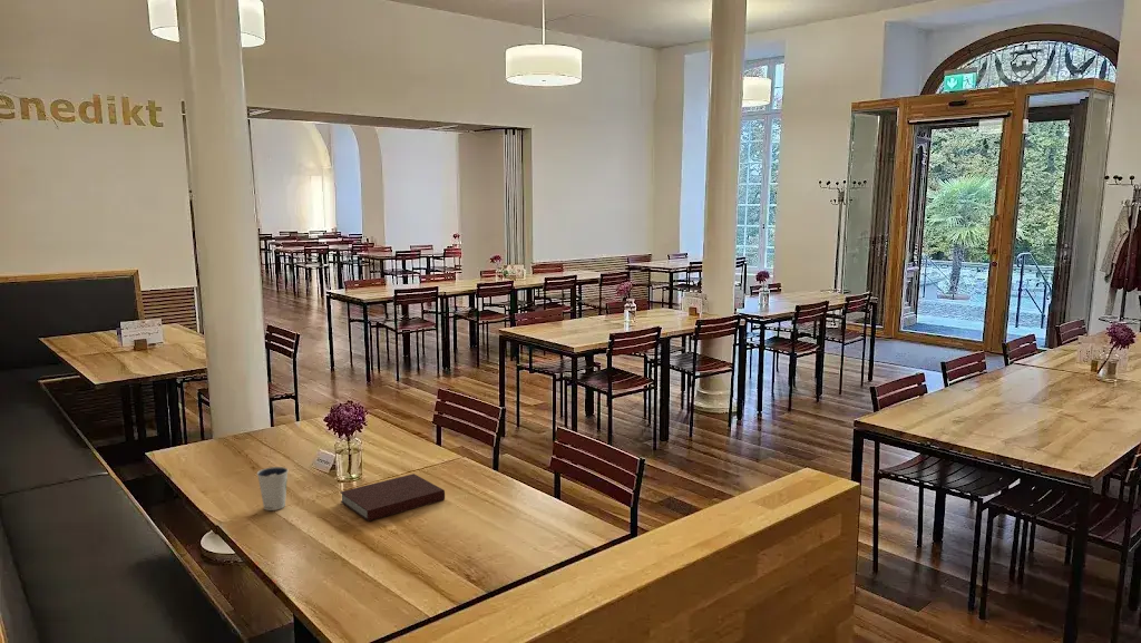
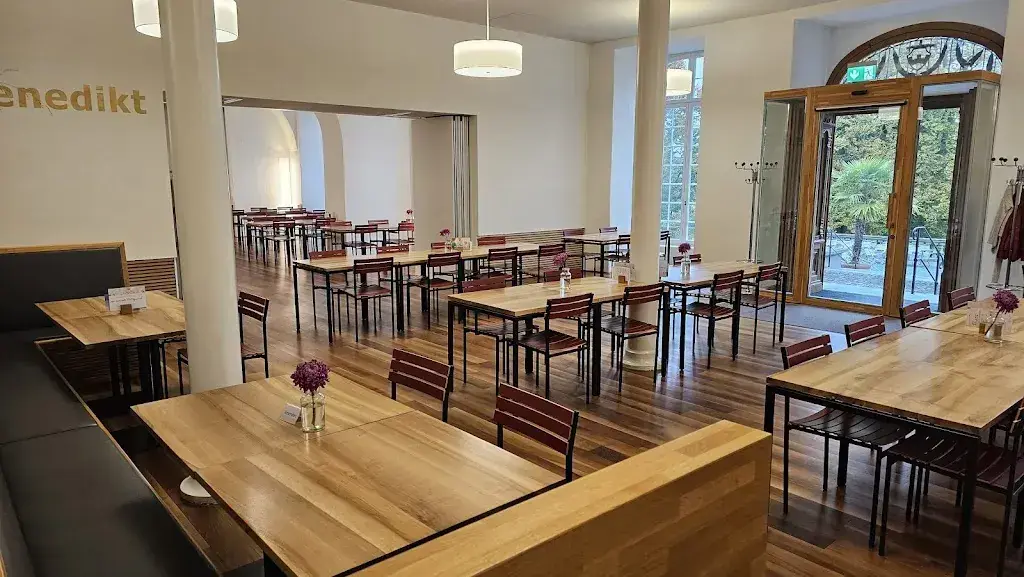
- notebook (392, 496)
- dixie cup (273, 489)
